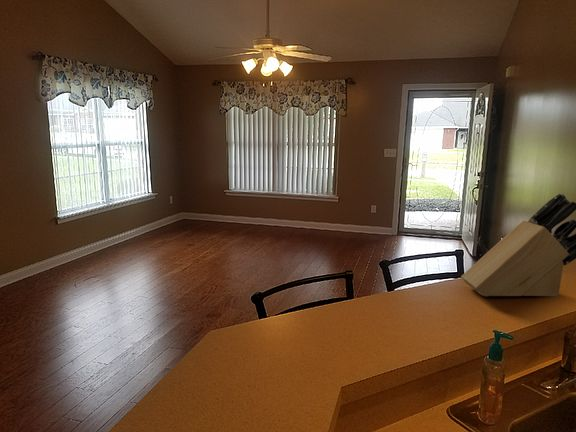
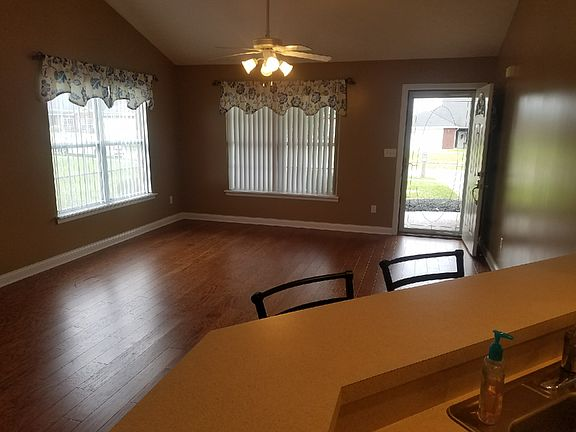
- knife block (527, 243)
